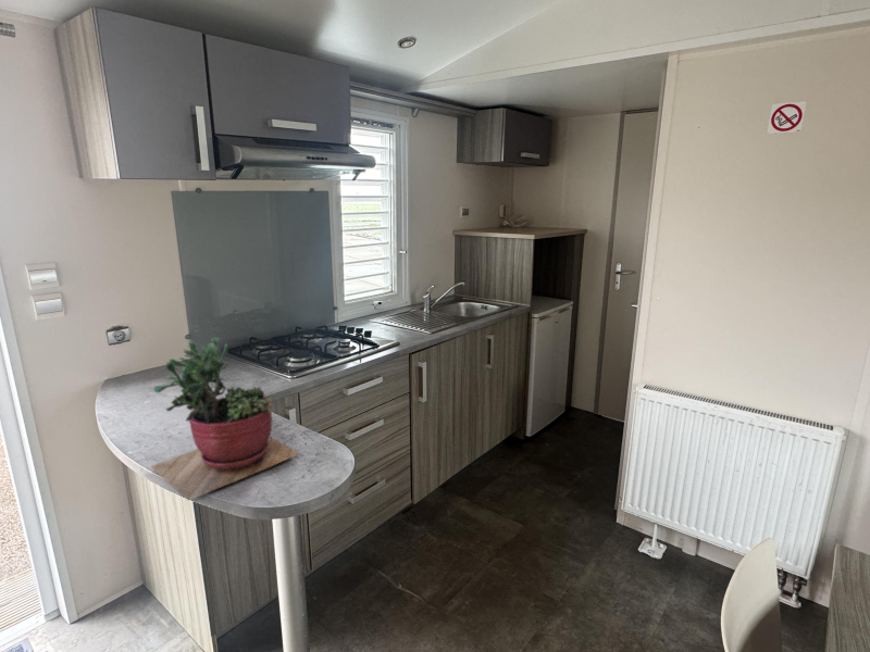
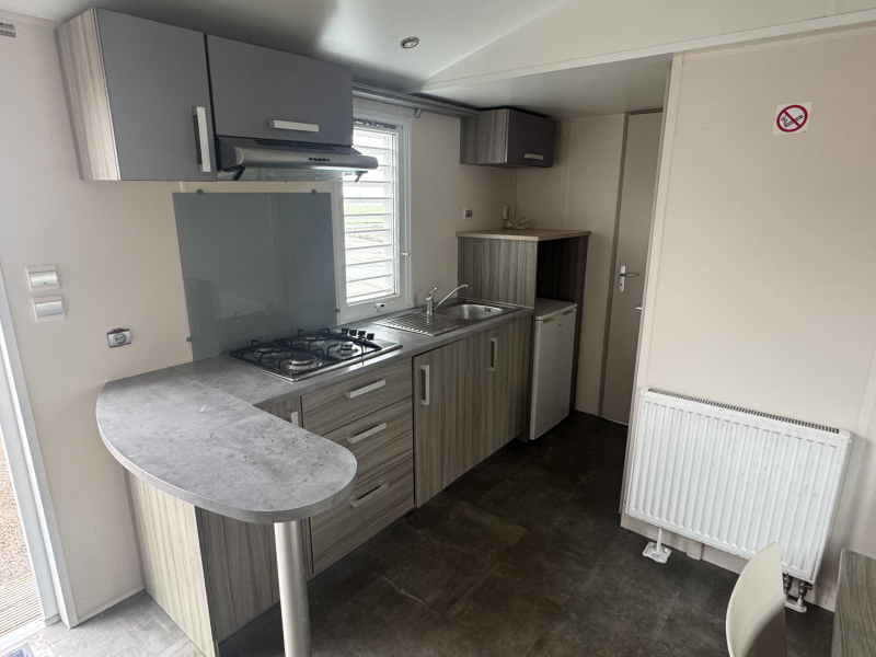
- succulent plant (220, 400)
